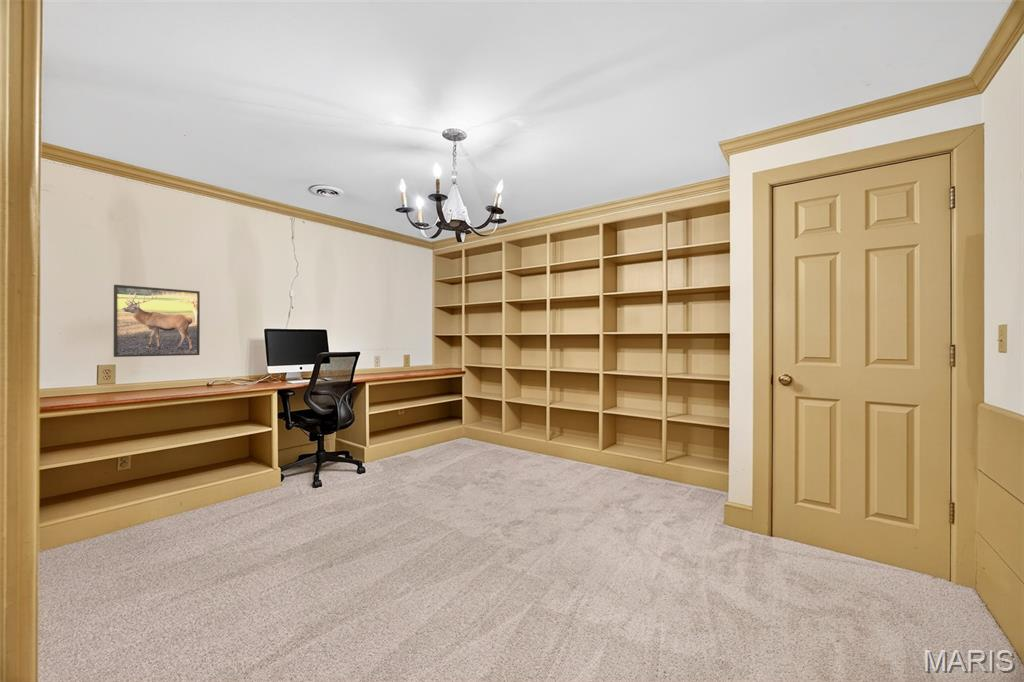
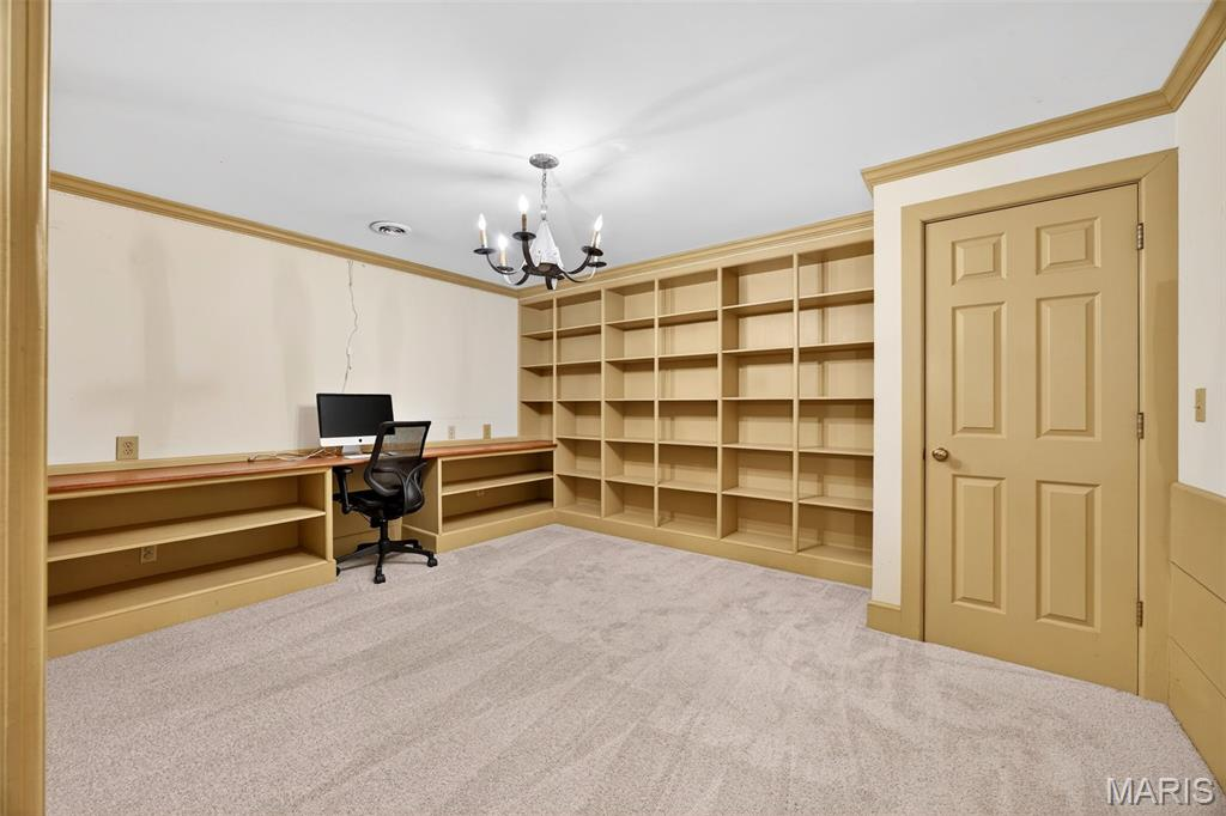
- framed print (159, 322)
